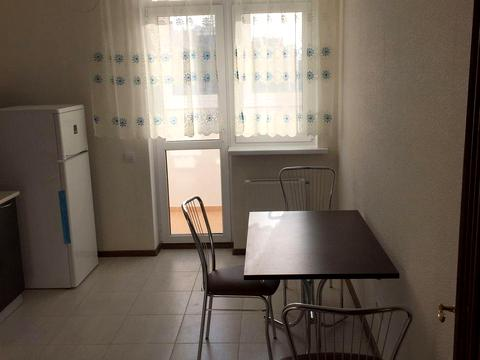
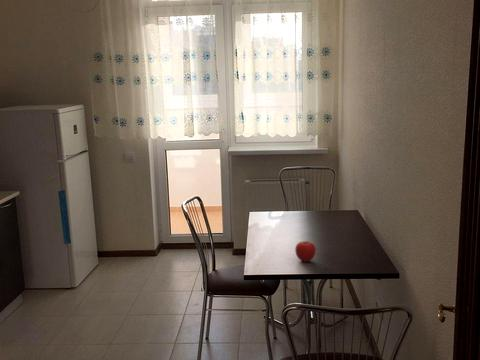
+ fruit (305, 250)
